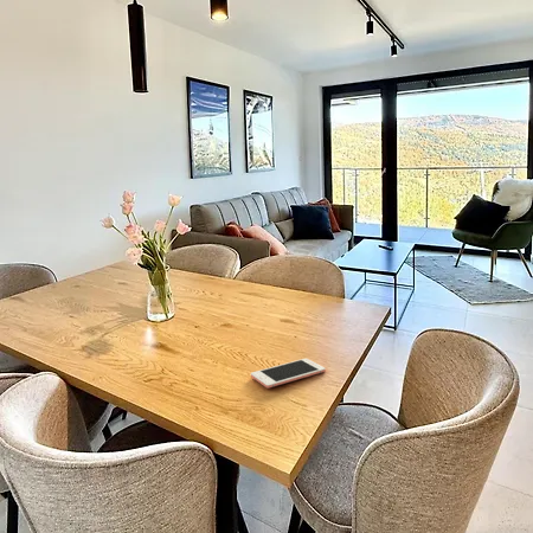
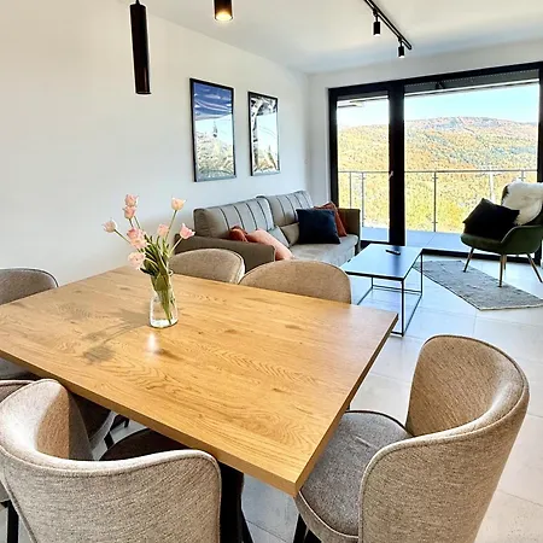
- cell phone (288, 372)
